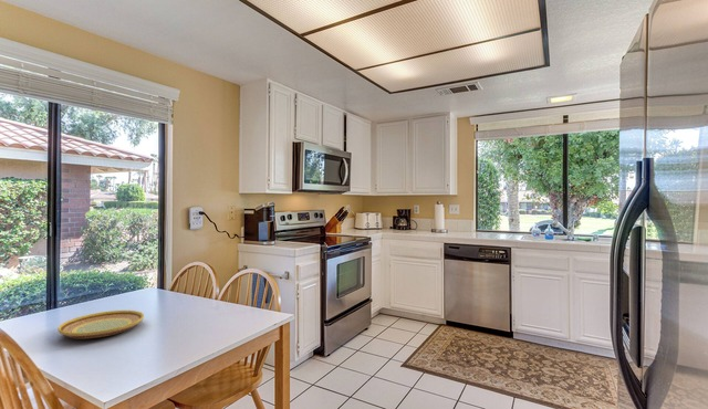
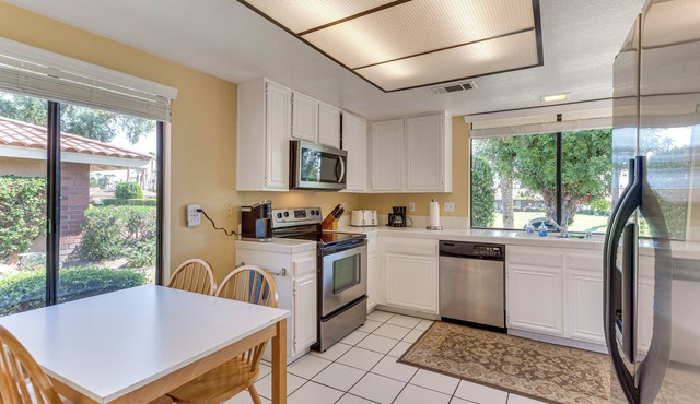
- plate (103, 325)
